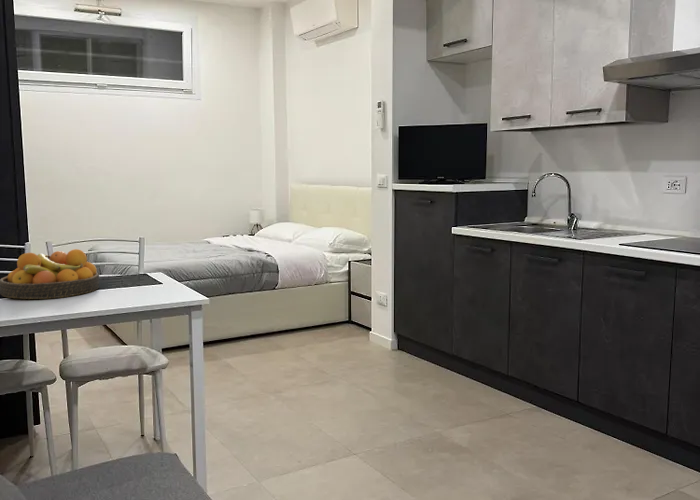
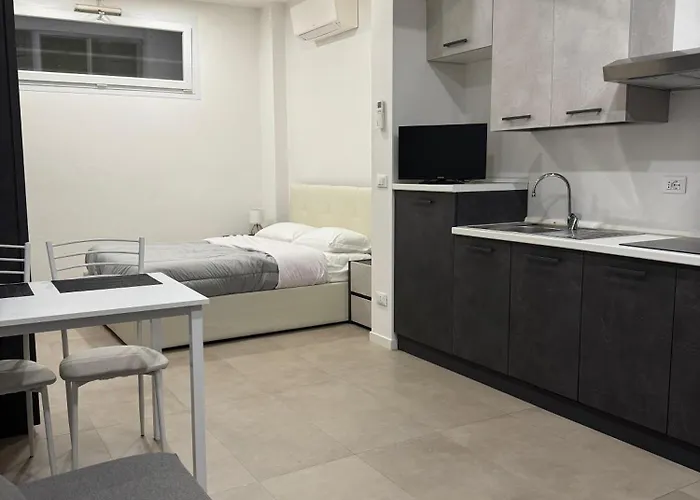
- fruit bowl (50, 270)
